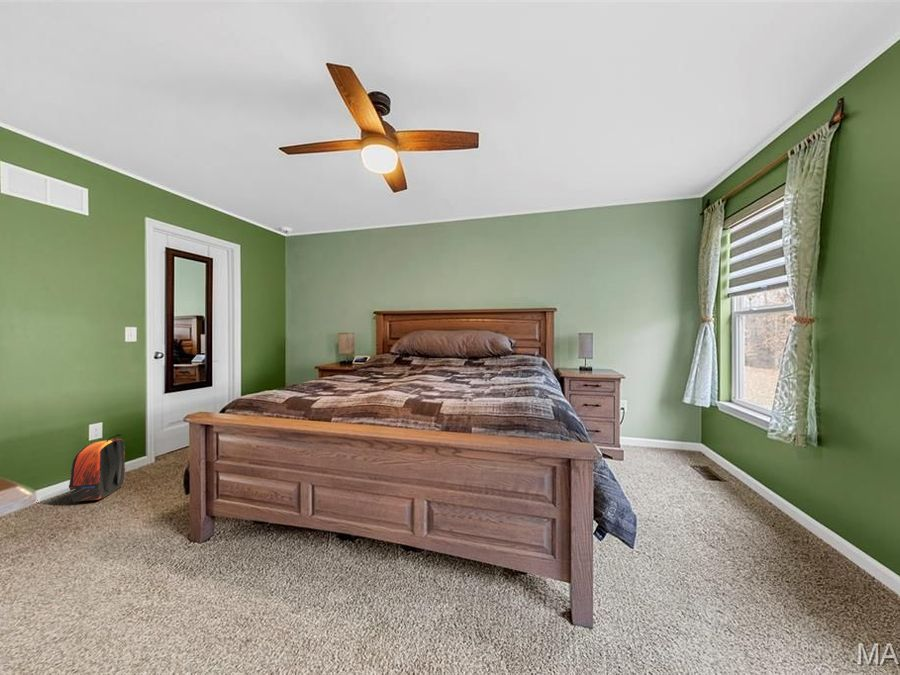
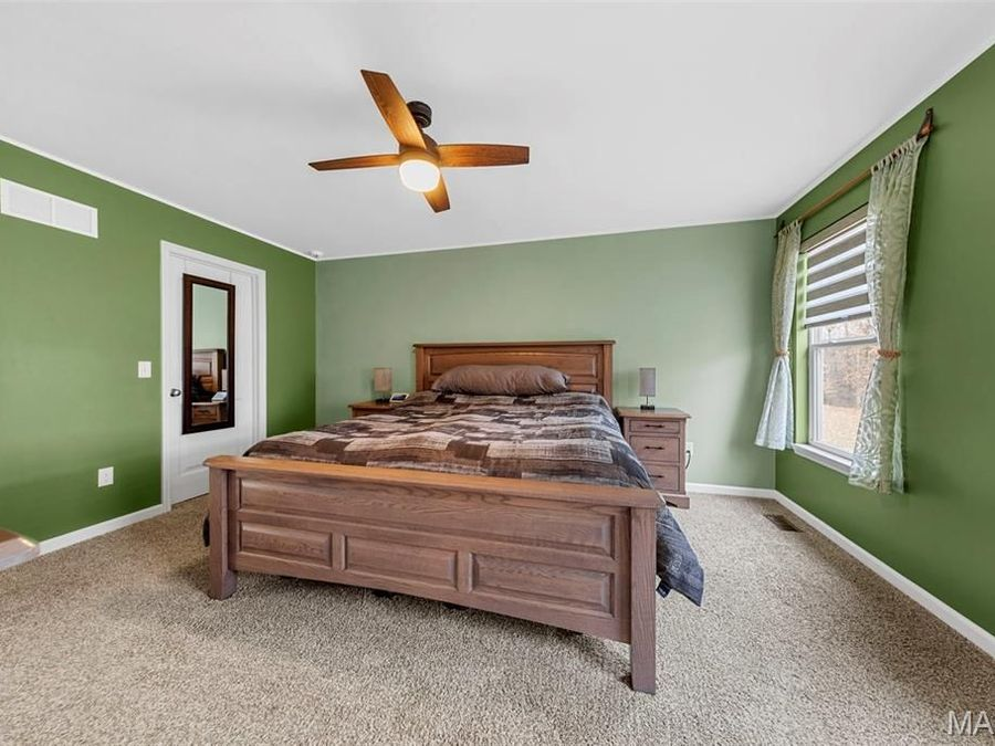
- backpack (101, 465)
